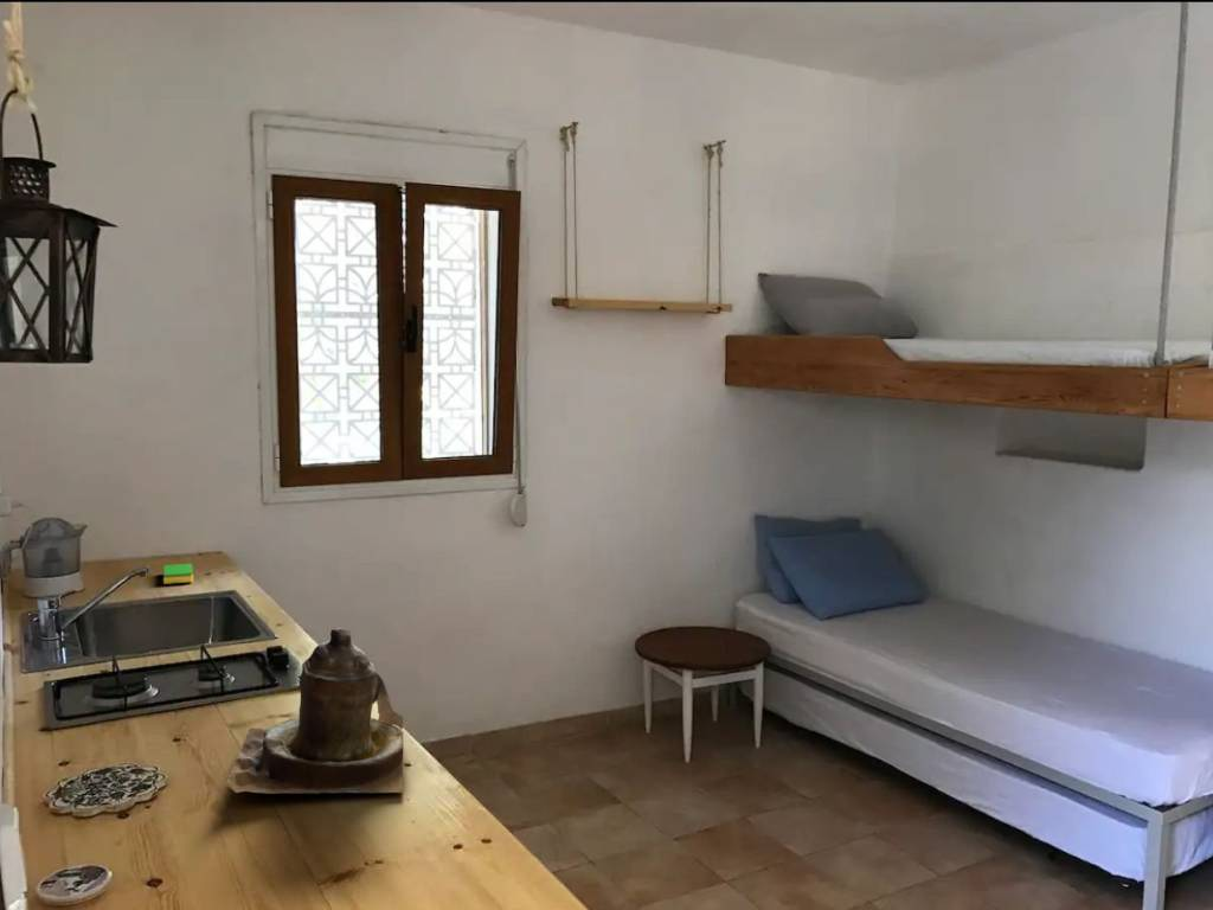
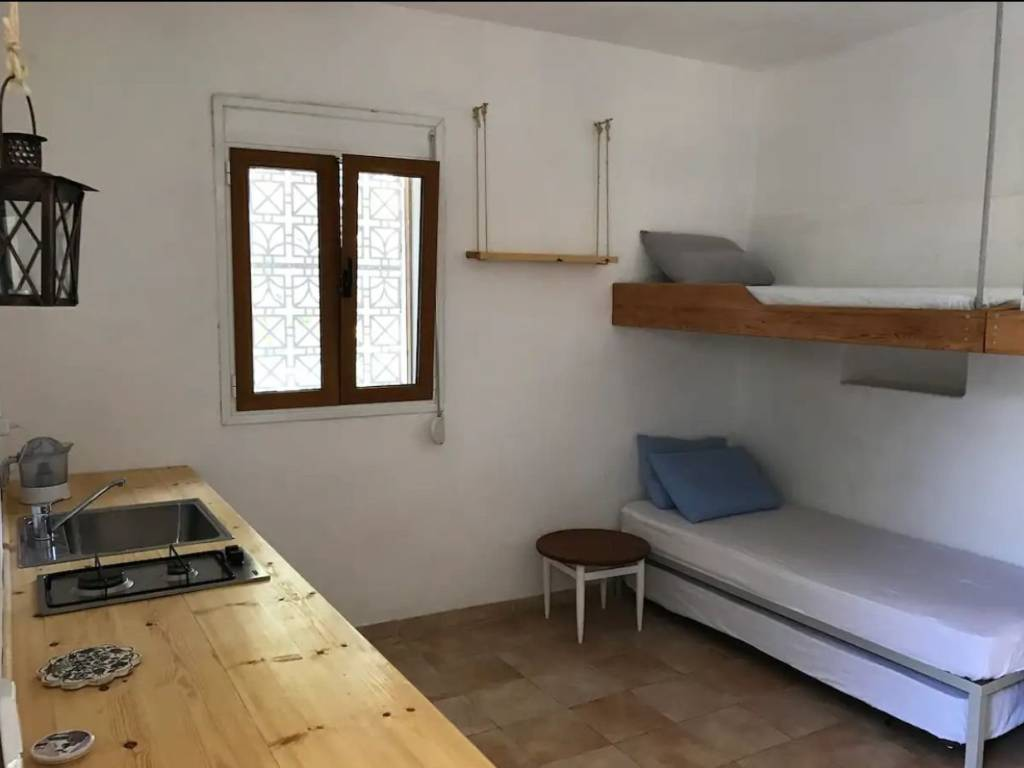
- teapot (321, 699)
- dish sponge (178, 573)
